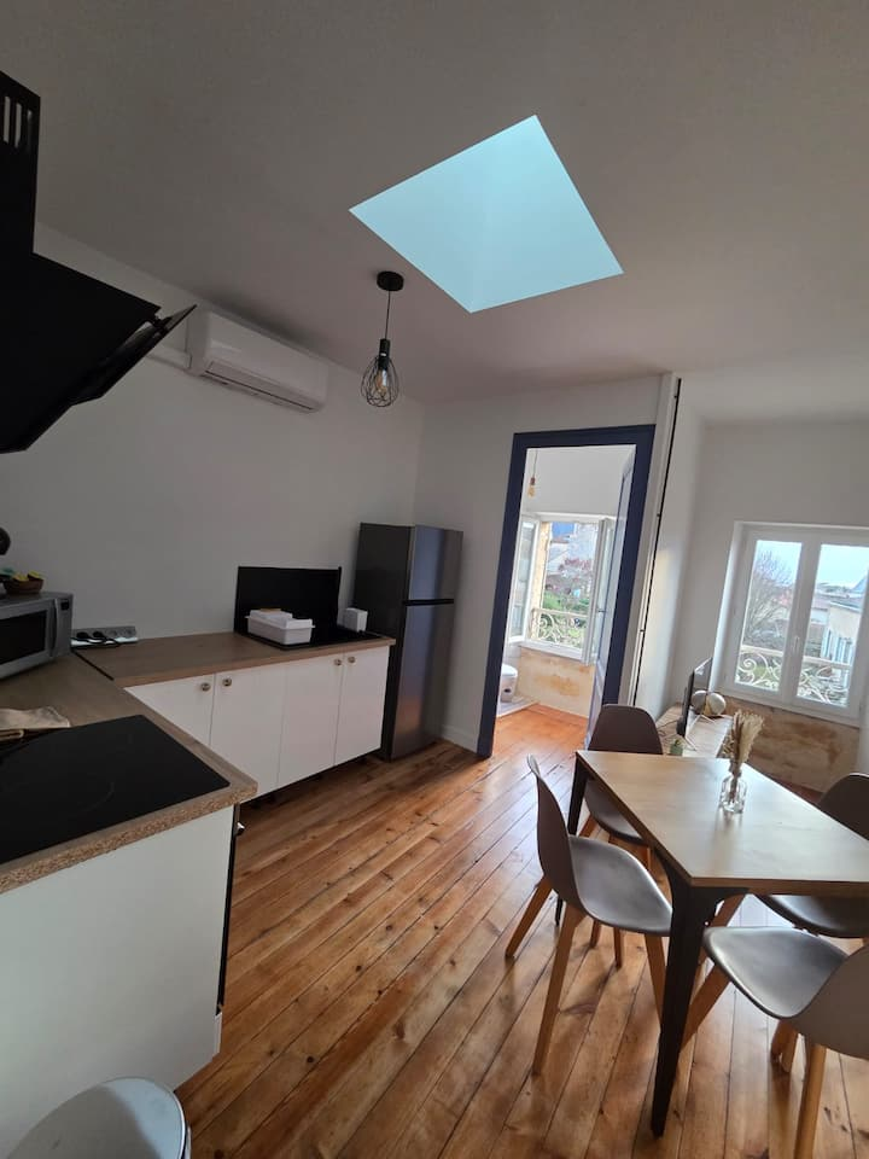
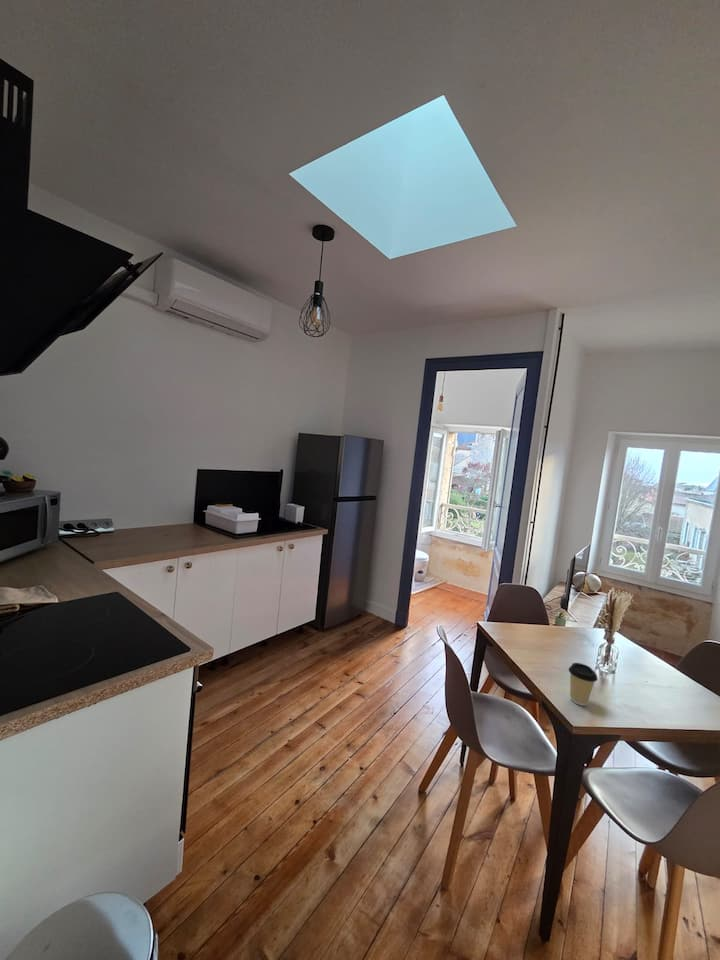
+ coffee cup (581, 684)
